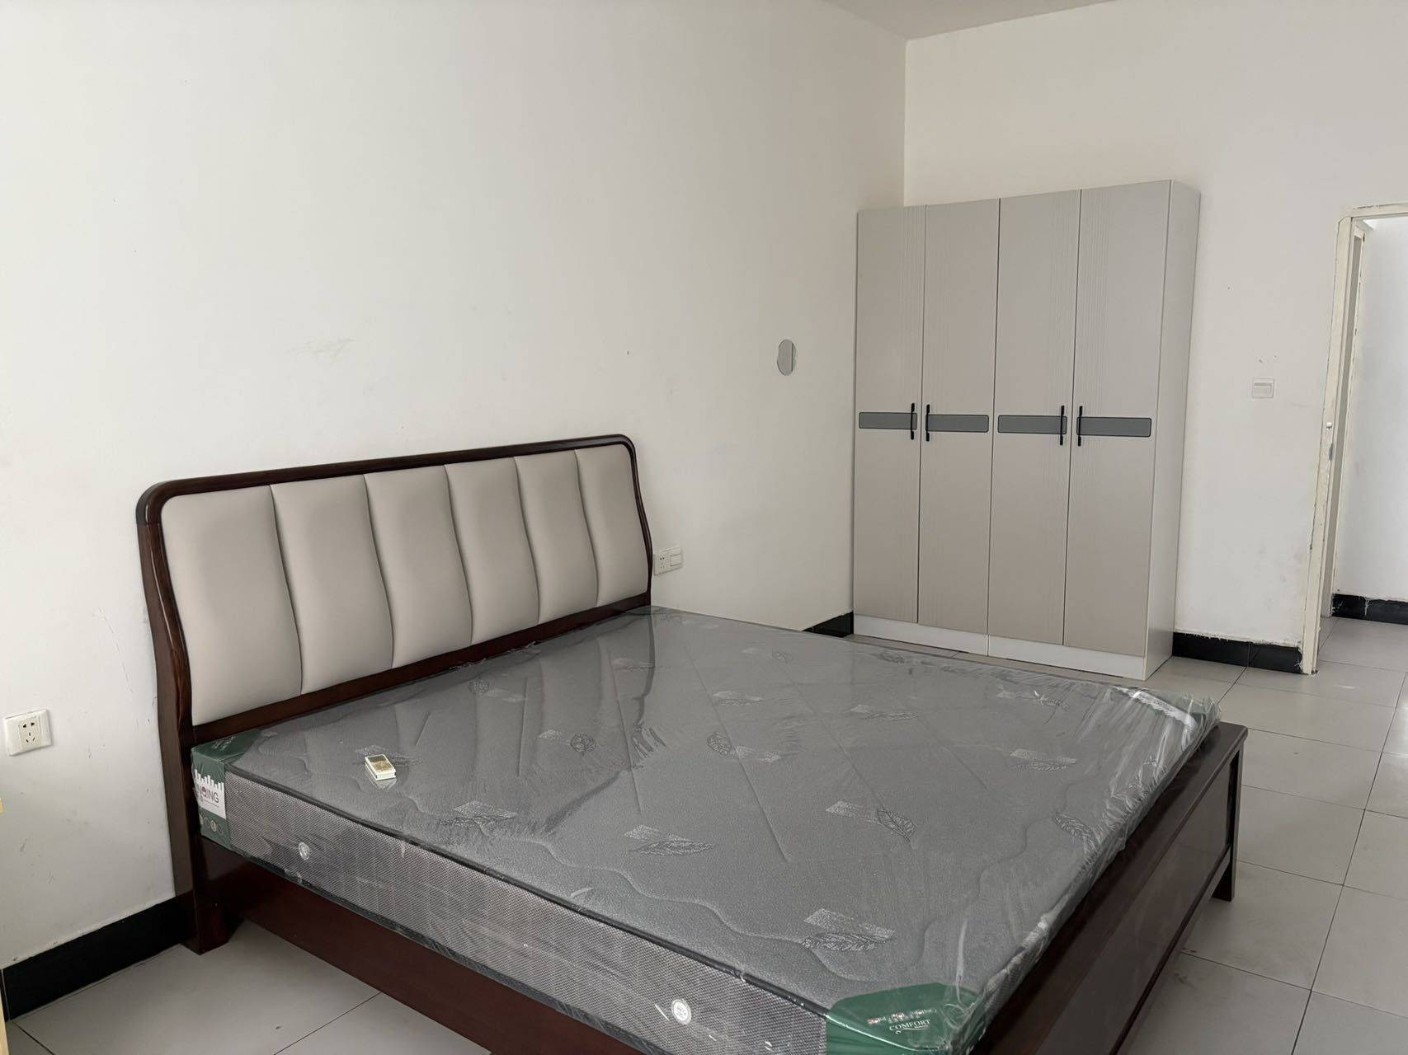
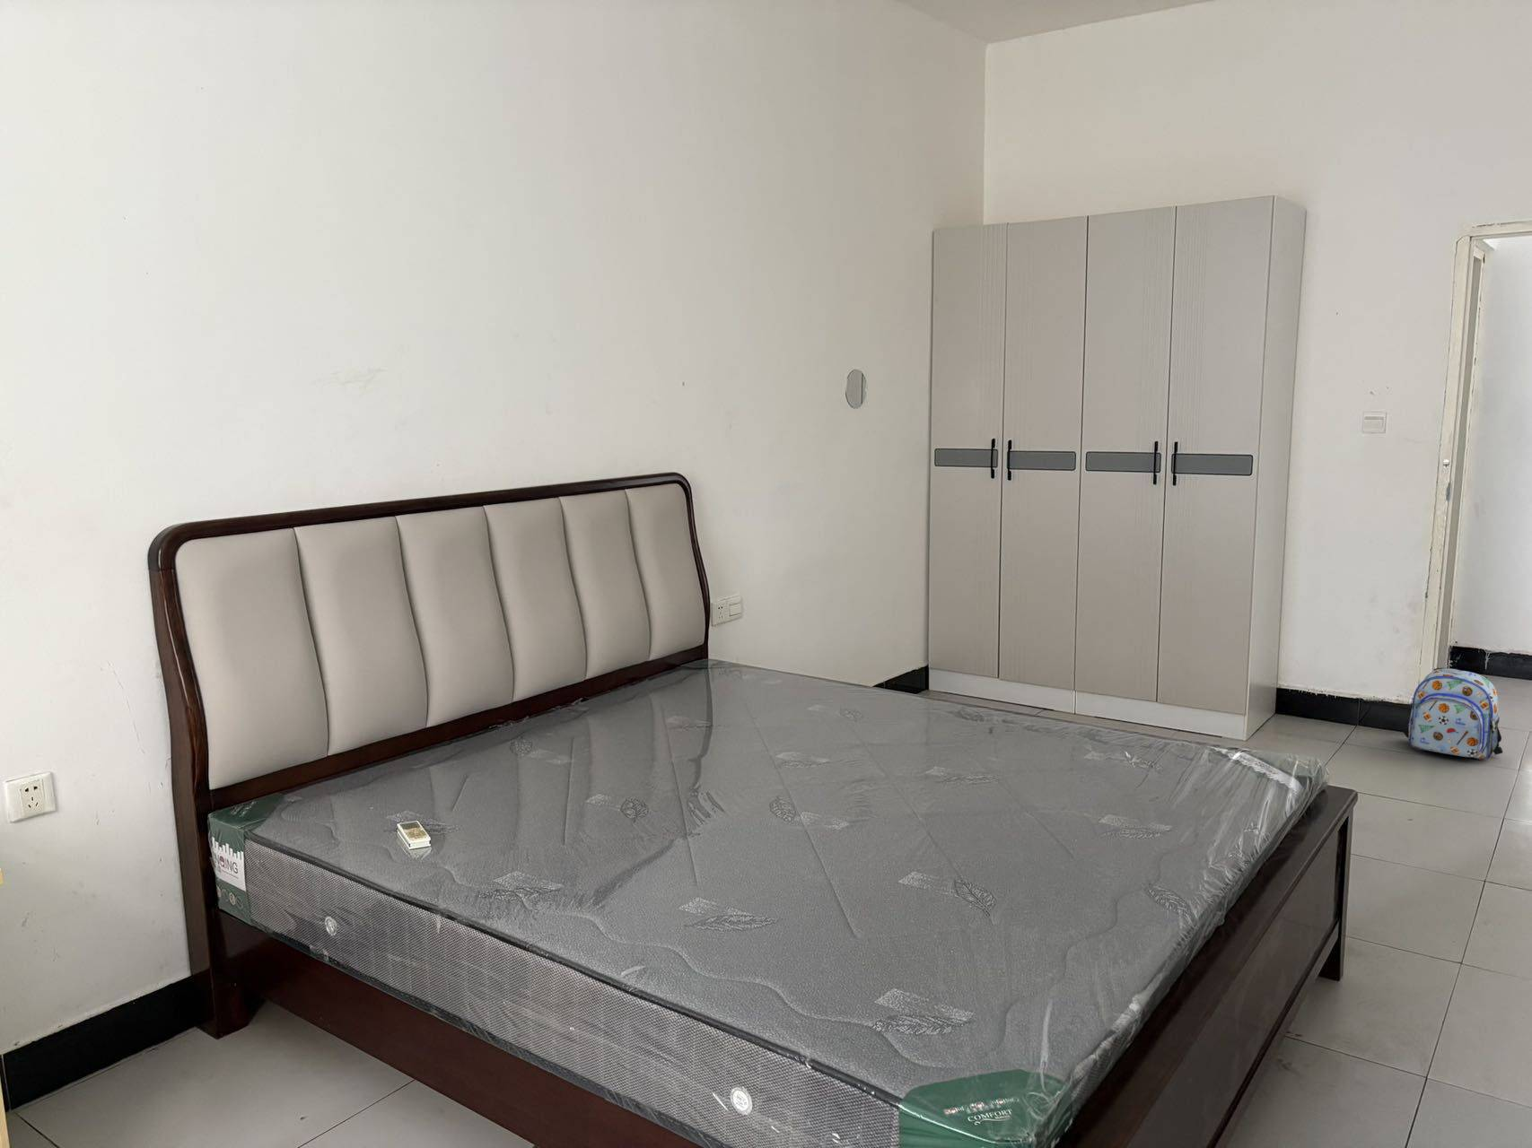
+ backpack (1452, 713)
